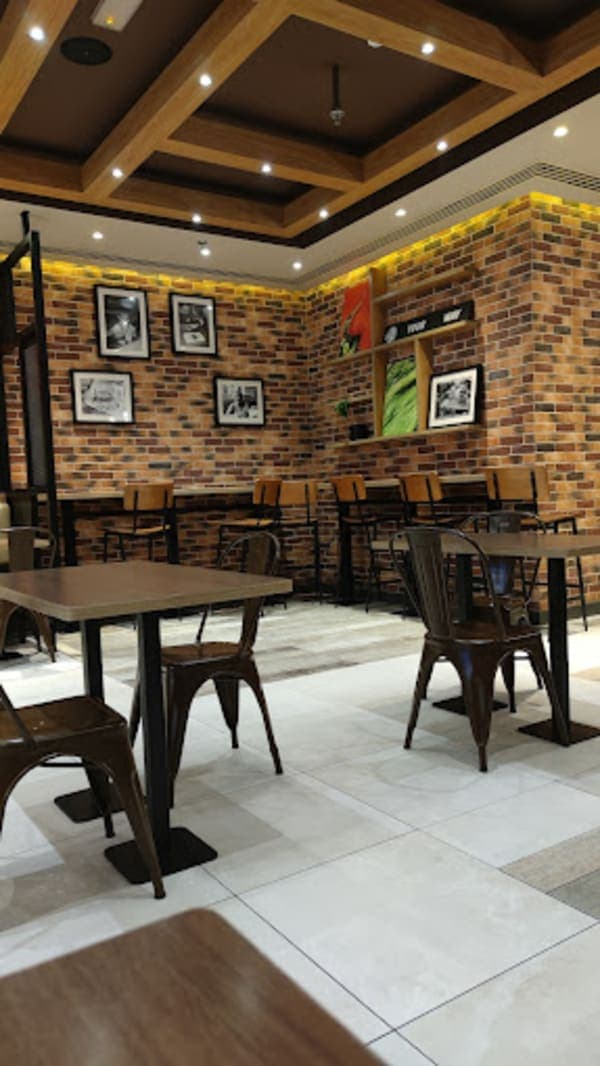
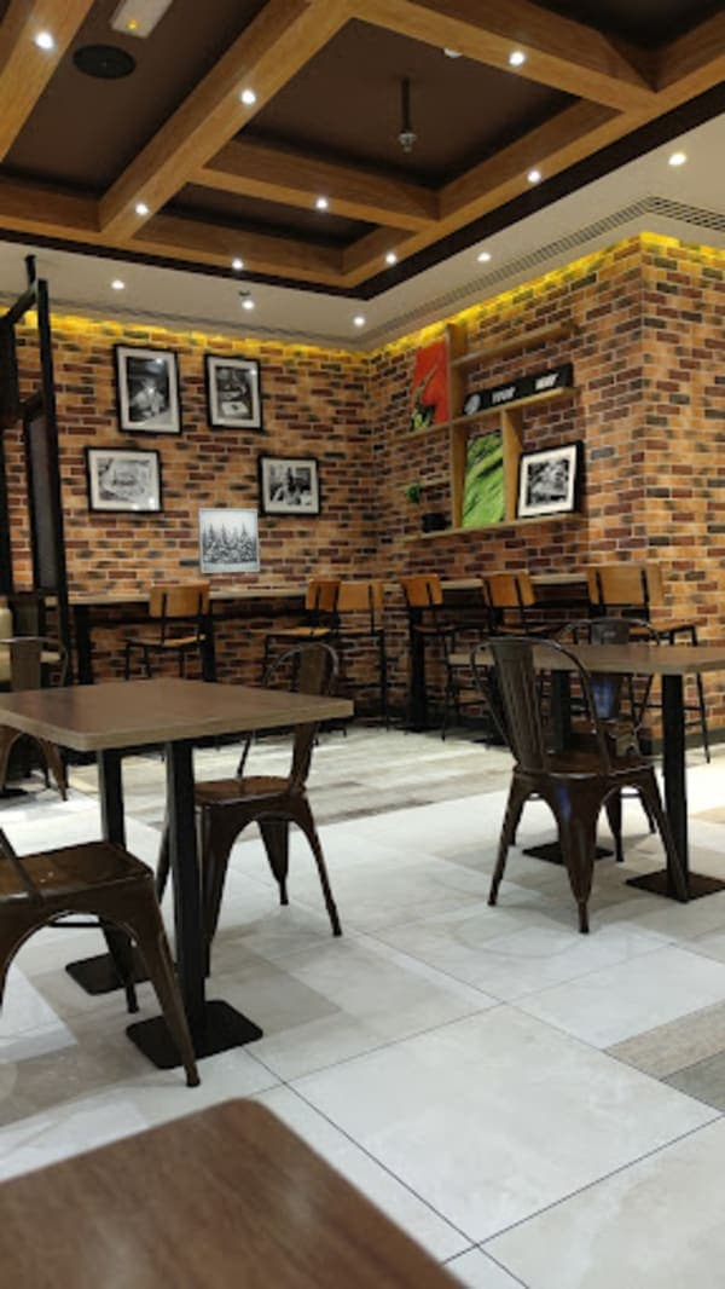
+ wall art (228, 541)
